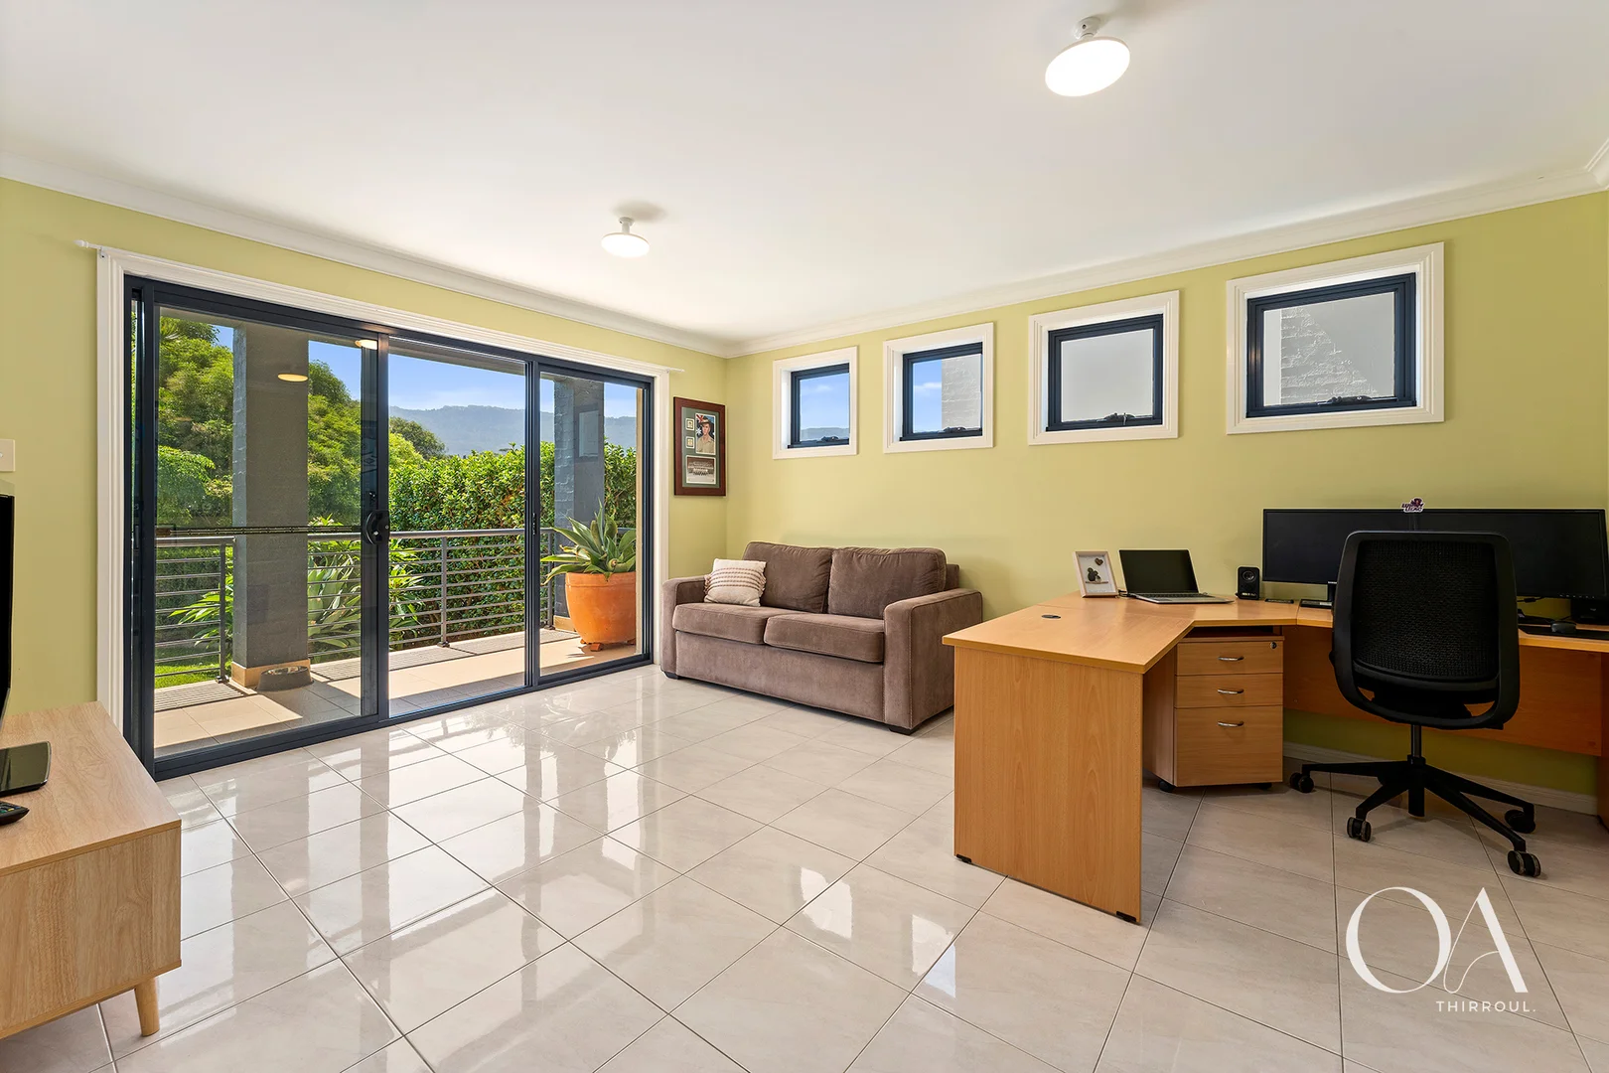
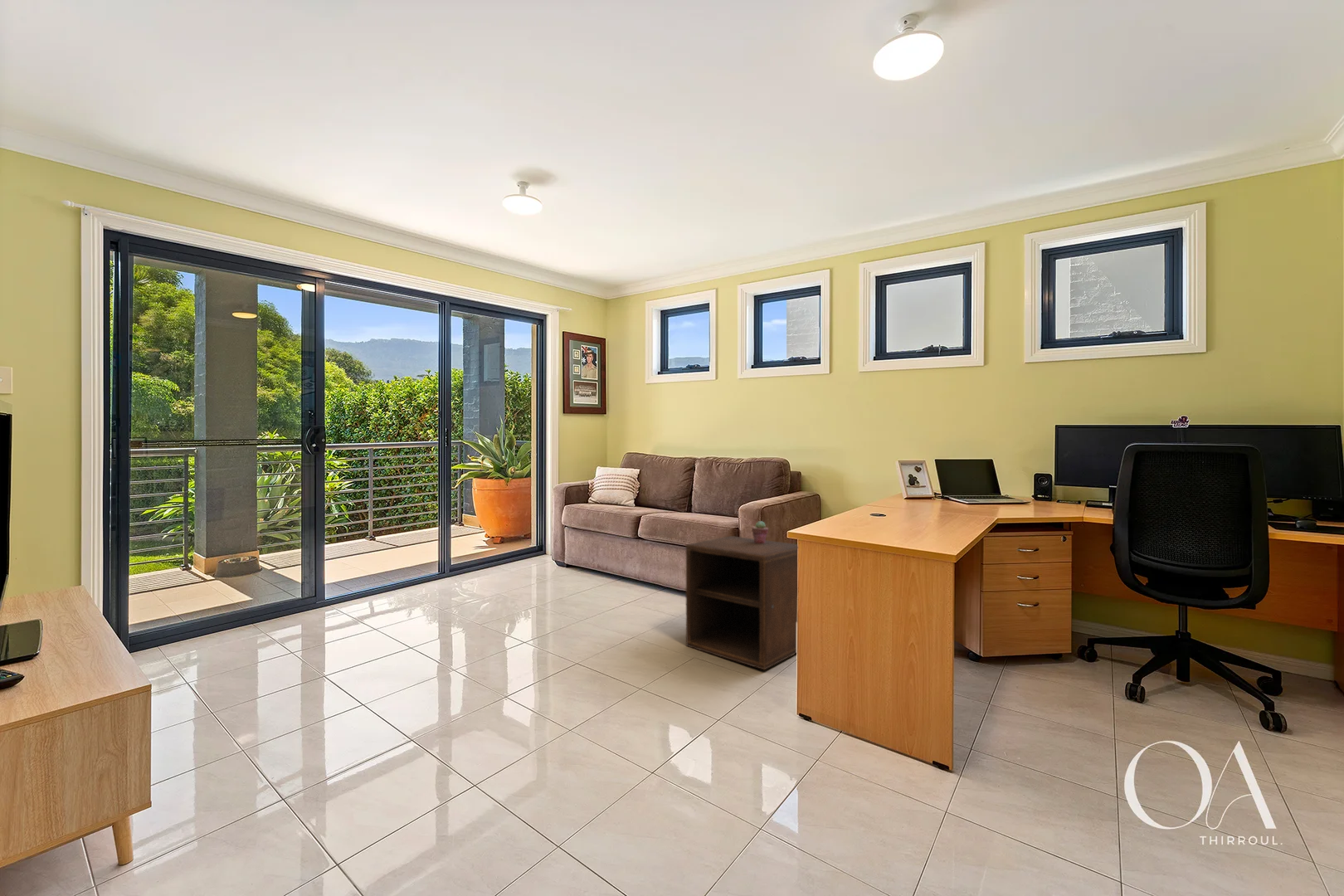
+ potted succulent (760, 531)
+ nightstand (746, 596)
